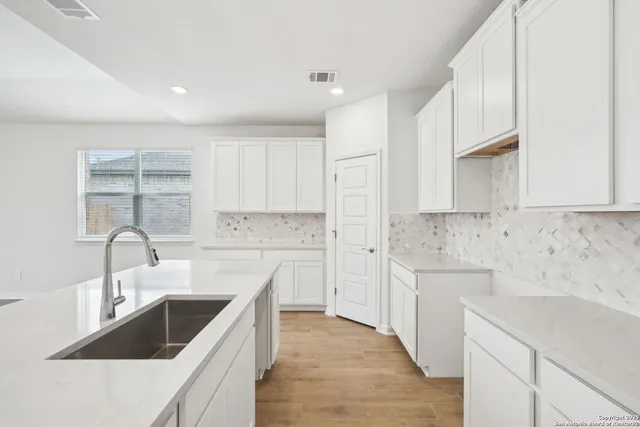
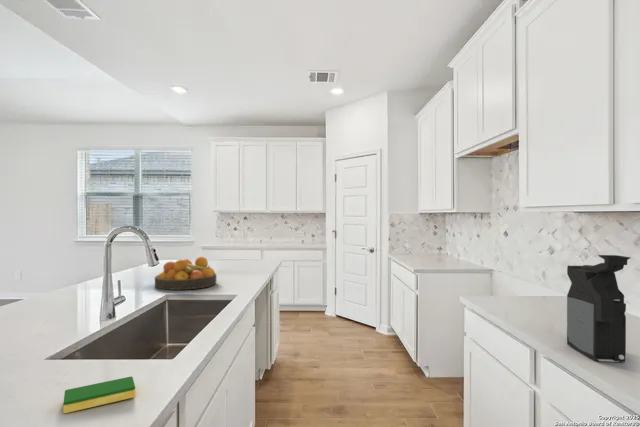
+ dish sponge (100, 393)
+ coffee maker (596, 304)
+ fruit bowl (186, 271)
